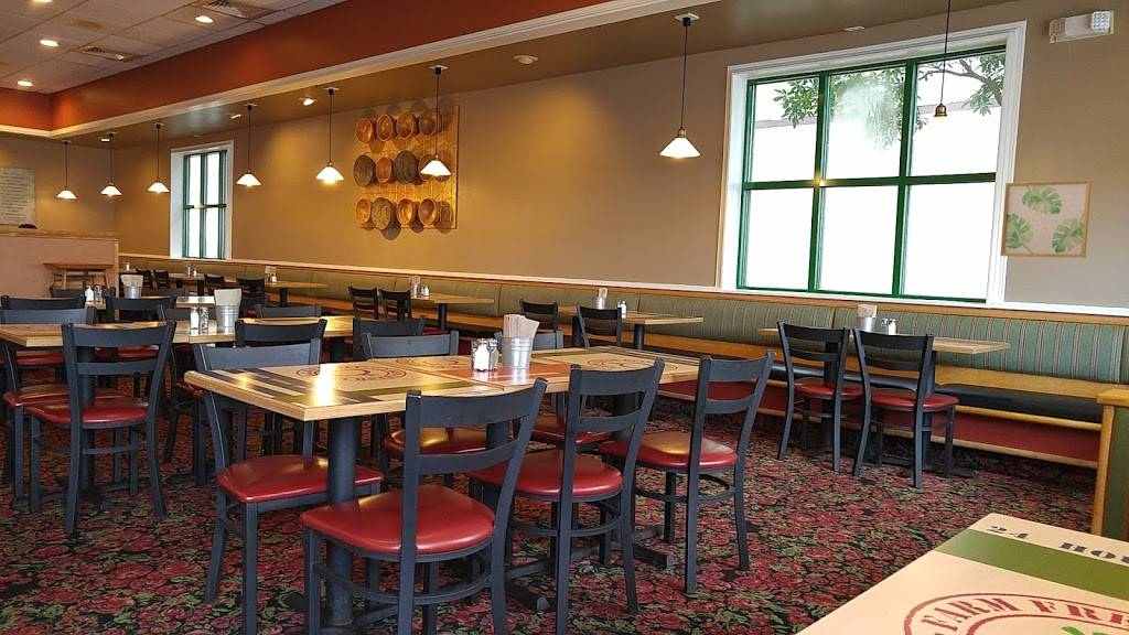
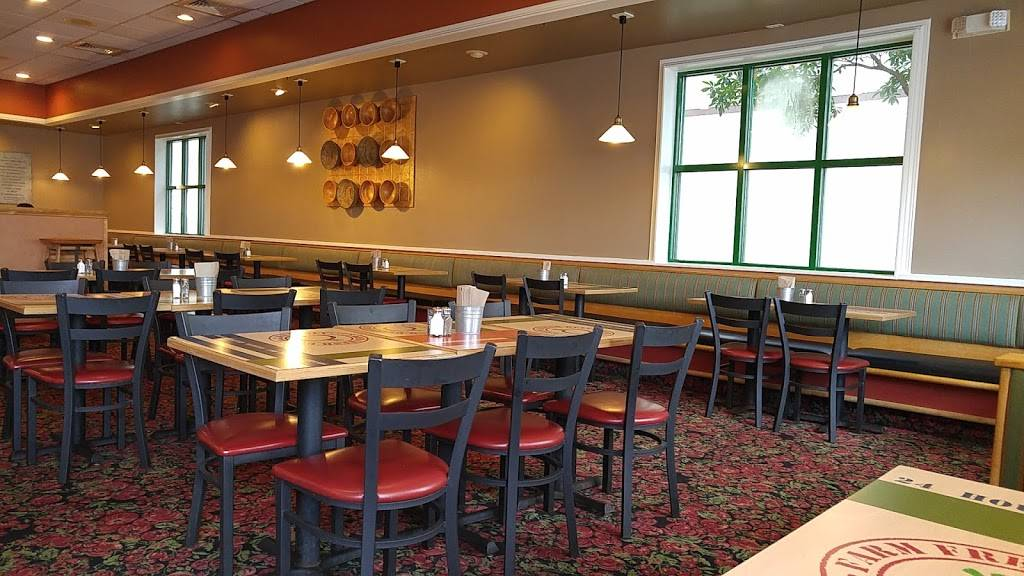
- wall art (1044, 219)
